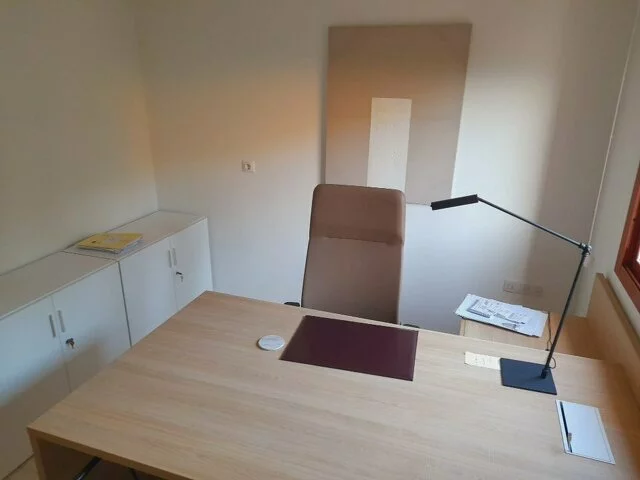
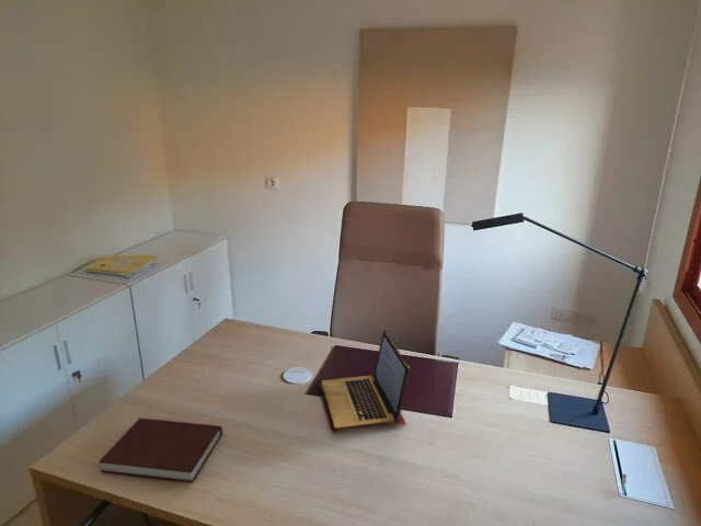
+ notebook (163, 447)
+ laptop (358, 377)
